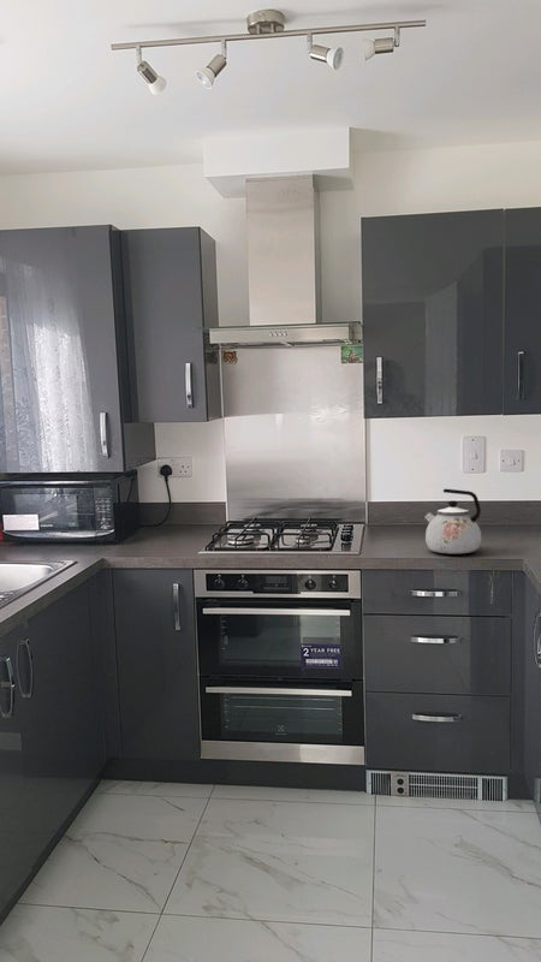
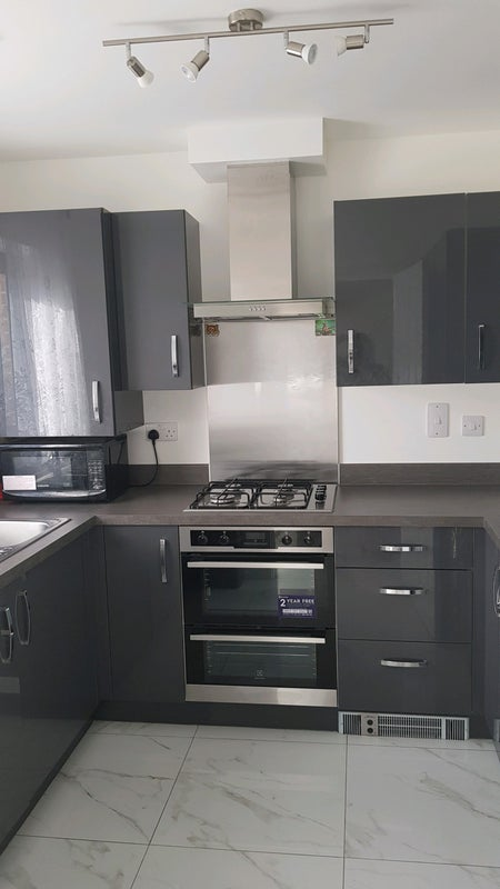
- kettle (452, 519)
